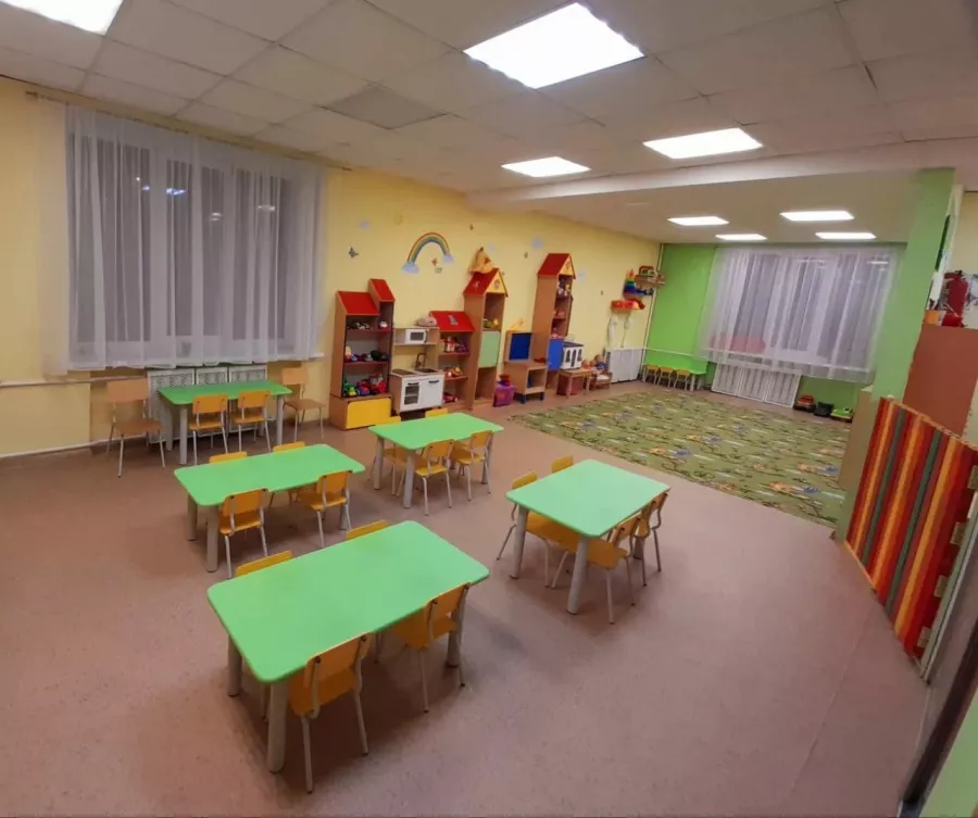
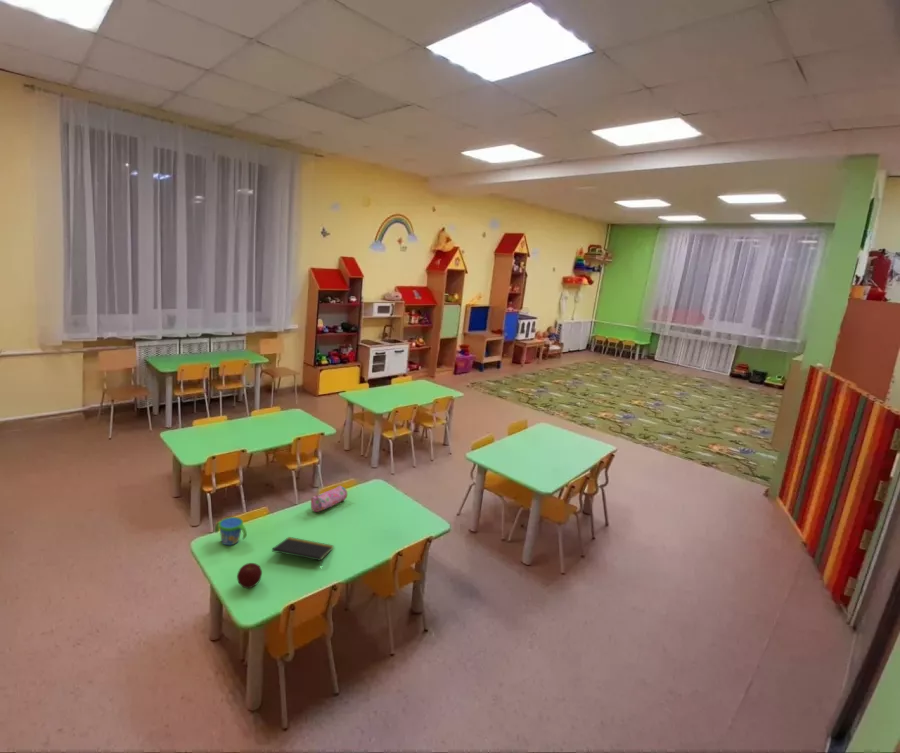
+ pencil case (328, 498)
+ snack cup (230, 532)
+ notepad (303, 548)
+ apple (249, 574)
